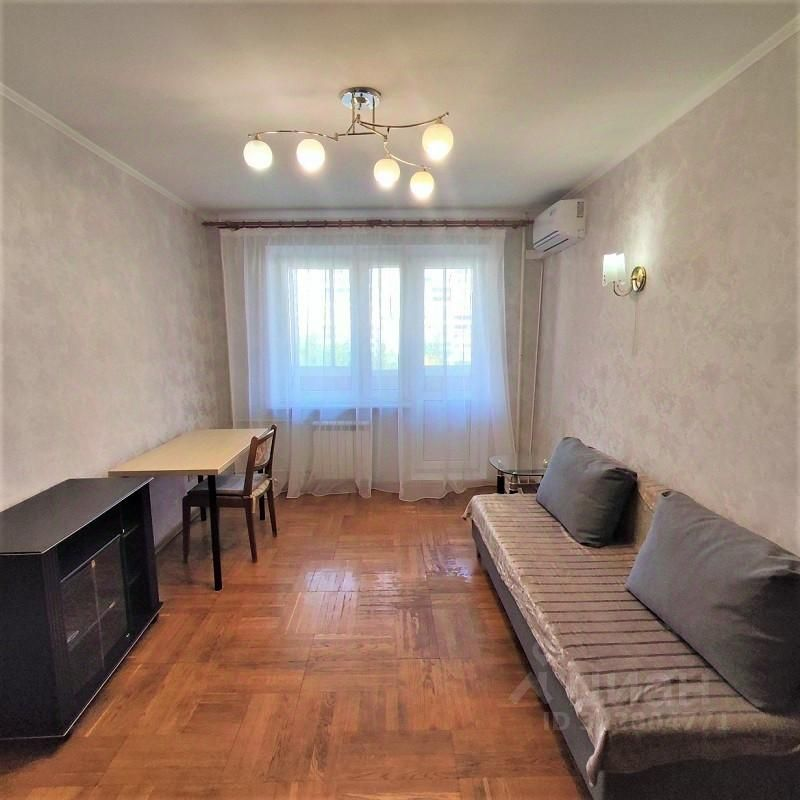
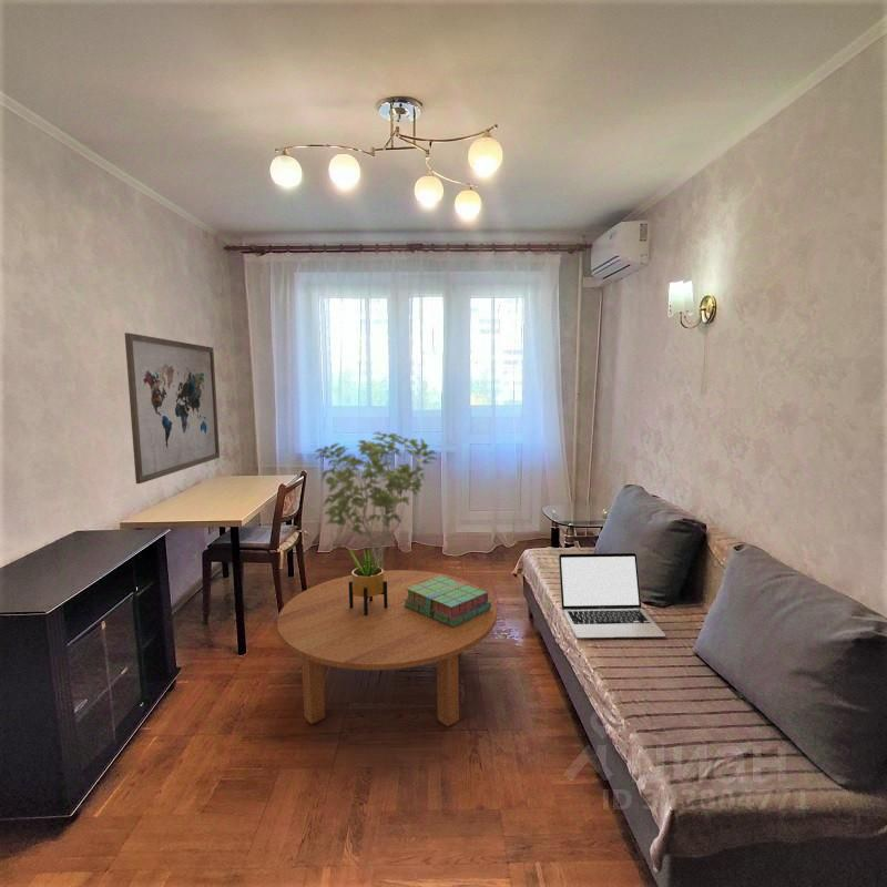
+ potted plant (367, 575)
+ stack of books (446, 598)
+ shrub (378, 502)
+ coffee table (389, 644)
+ wall art (180, 406)
+ laptop (609, 592)
